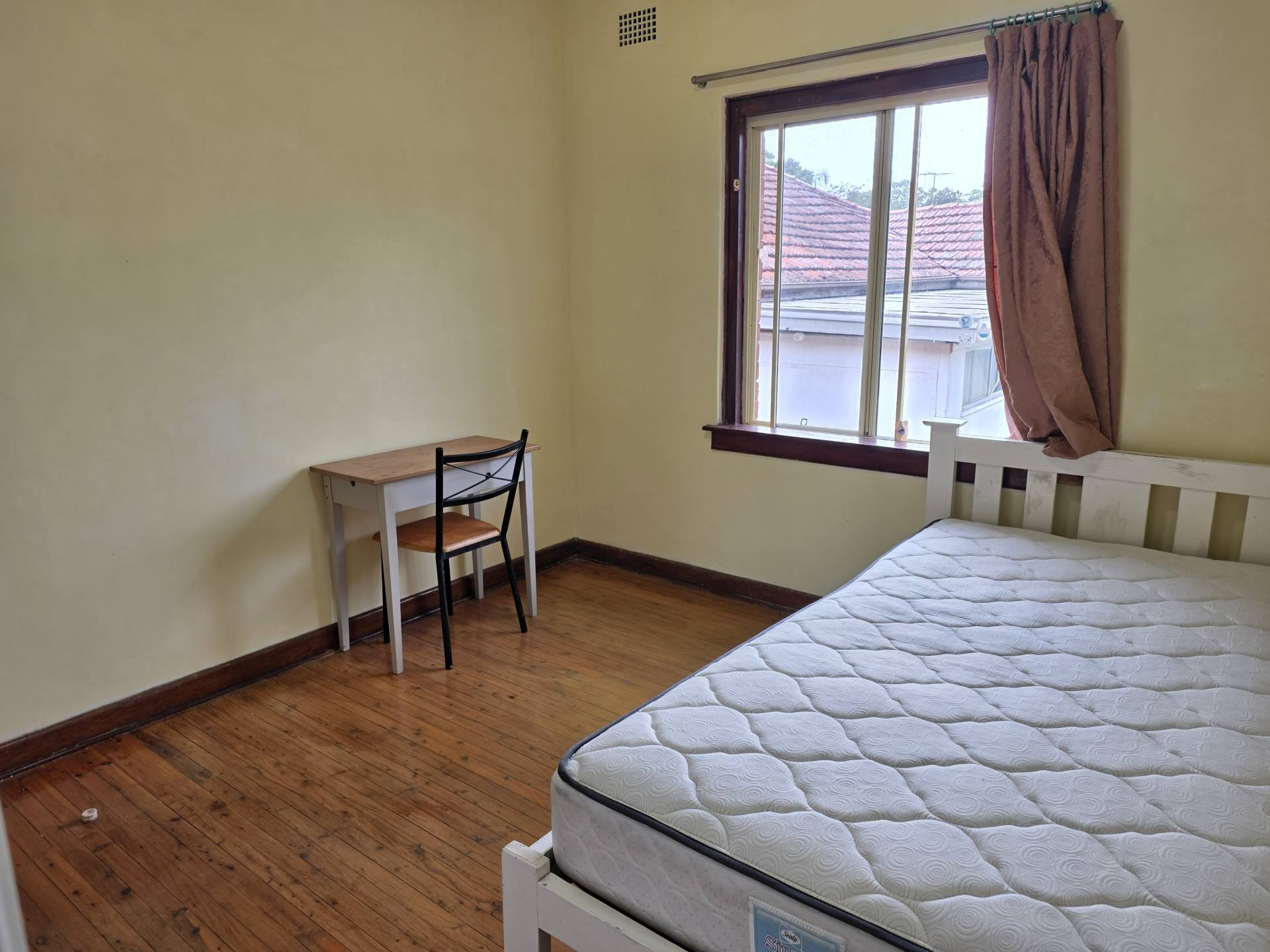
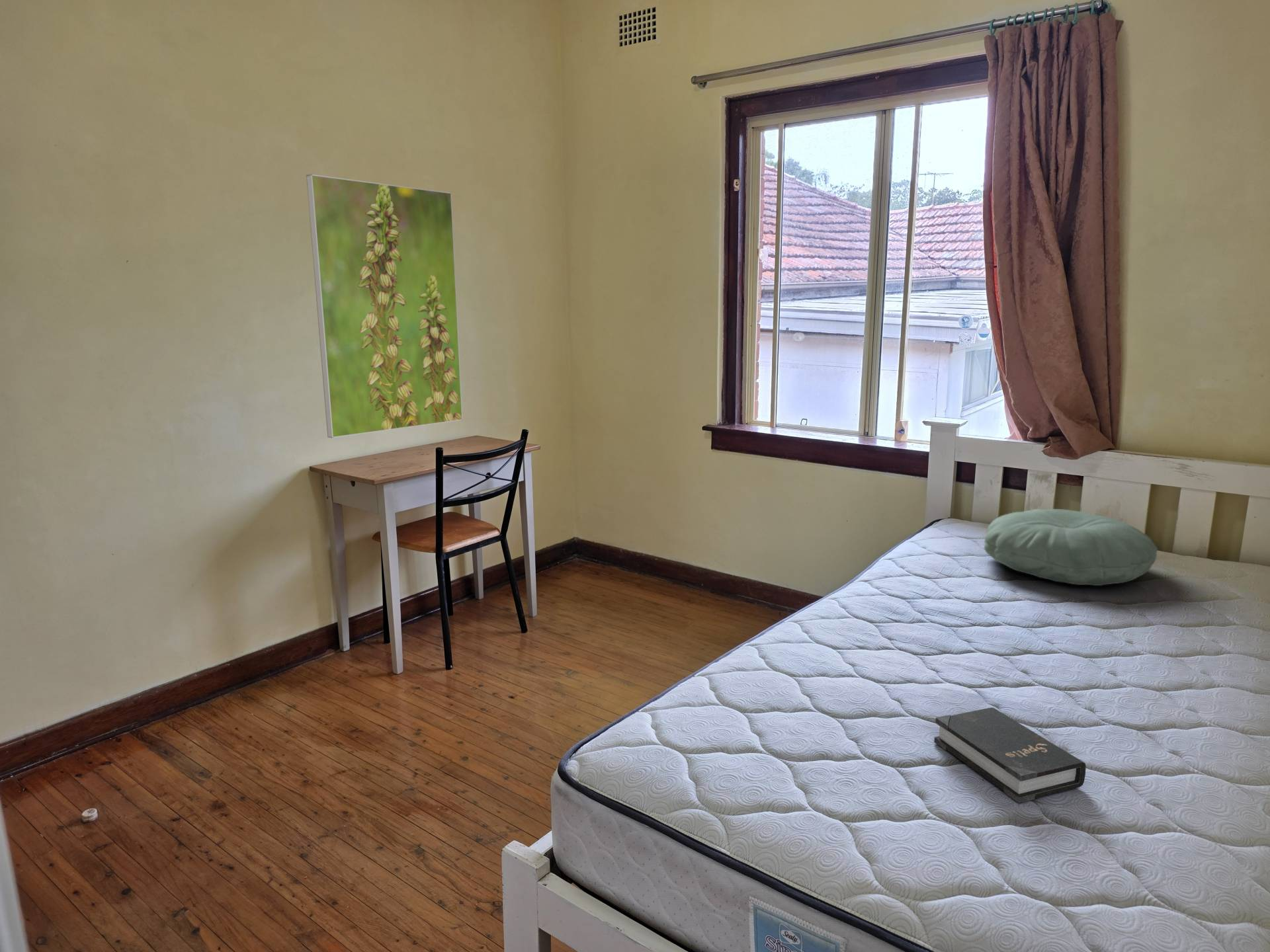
+ hardback book (1006, 750)
+ pillow (1067, 543)
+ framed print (392, 309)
